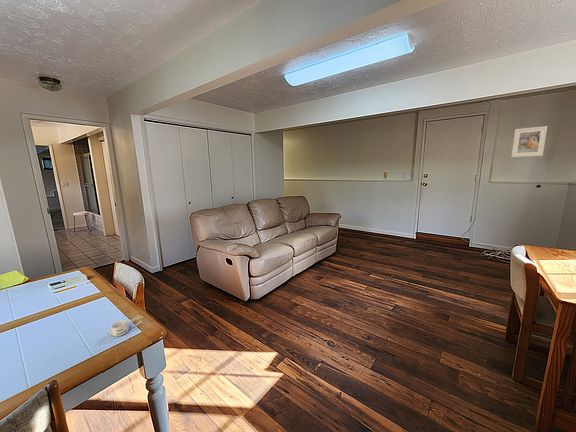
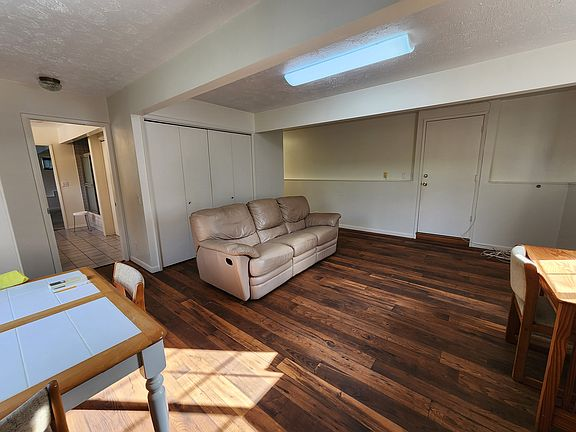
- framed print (528, 142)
- mug (125, 325)
